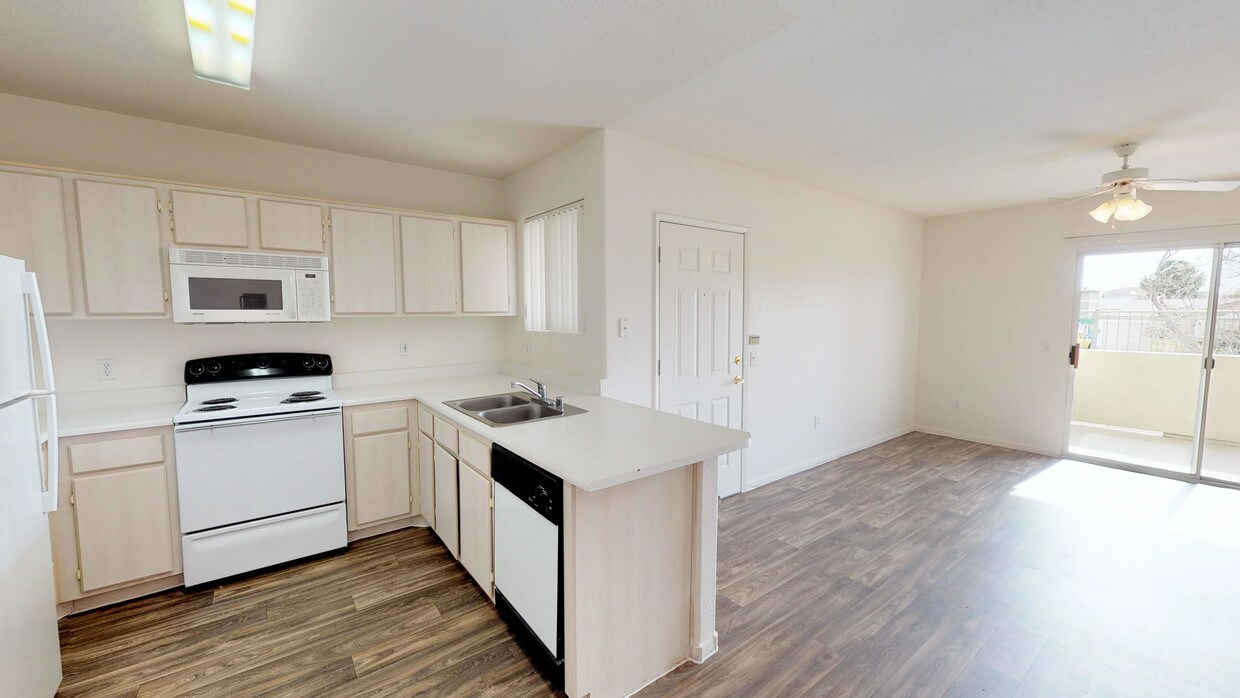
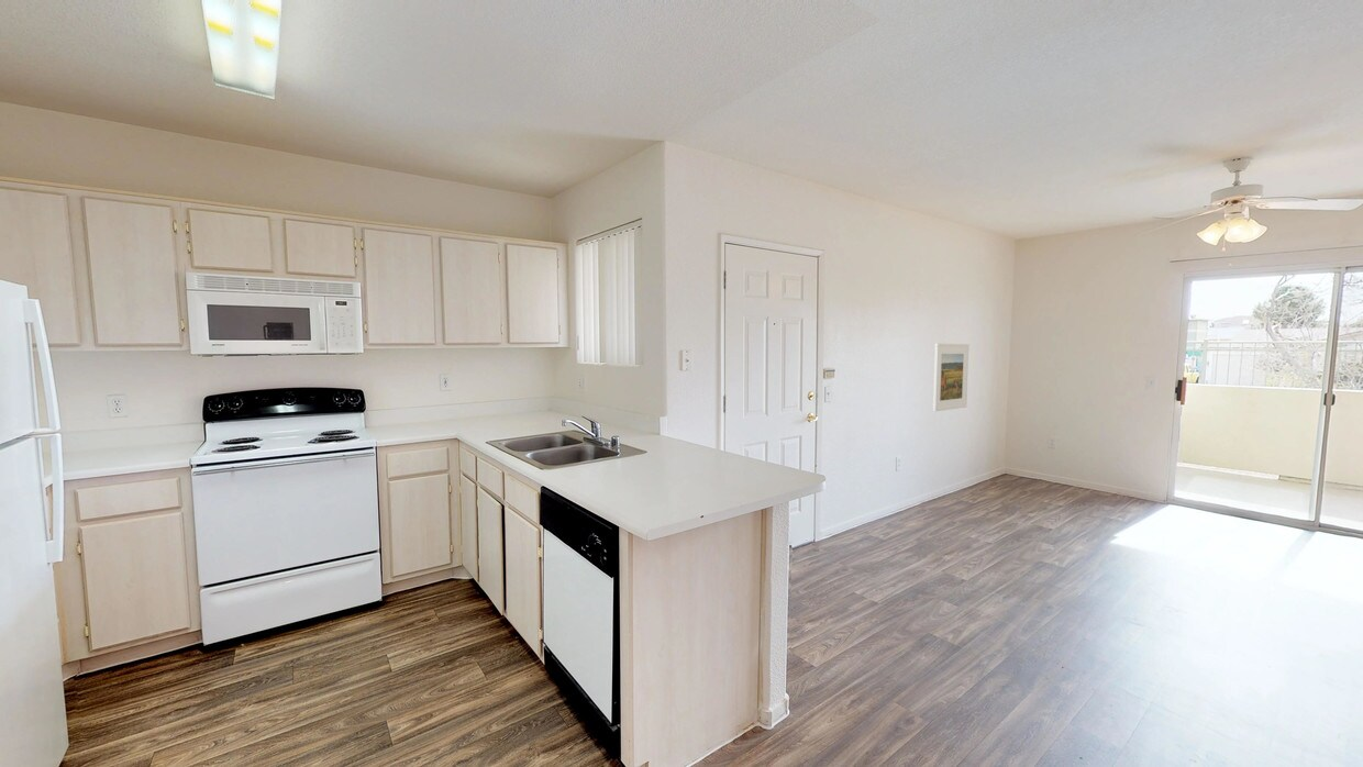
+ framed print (951, 376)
